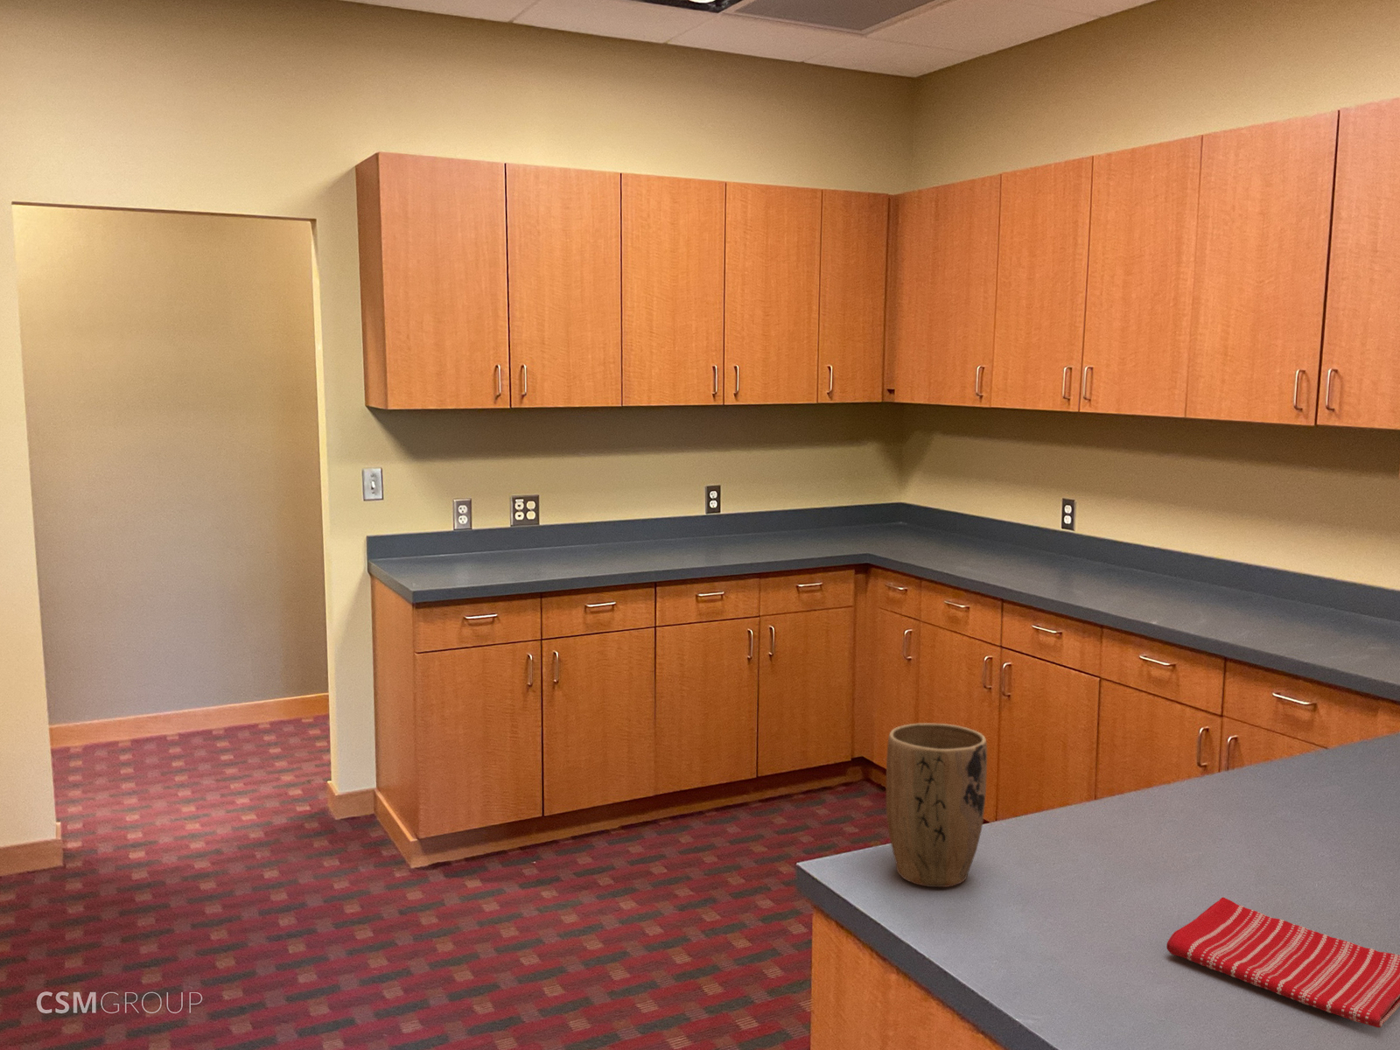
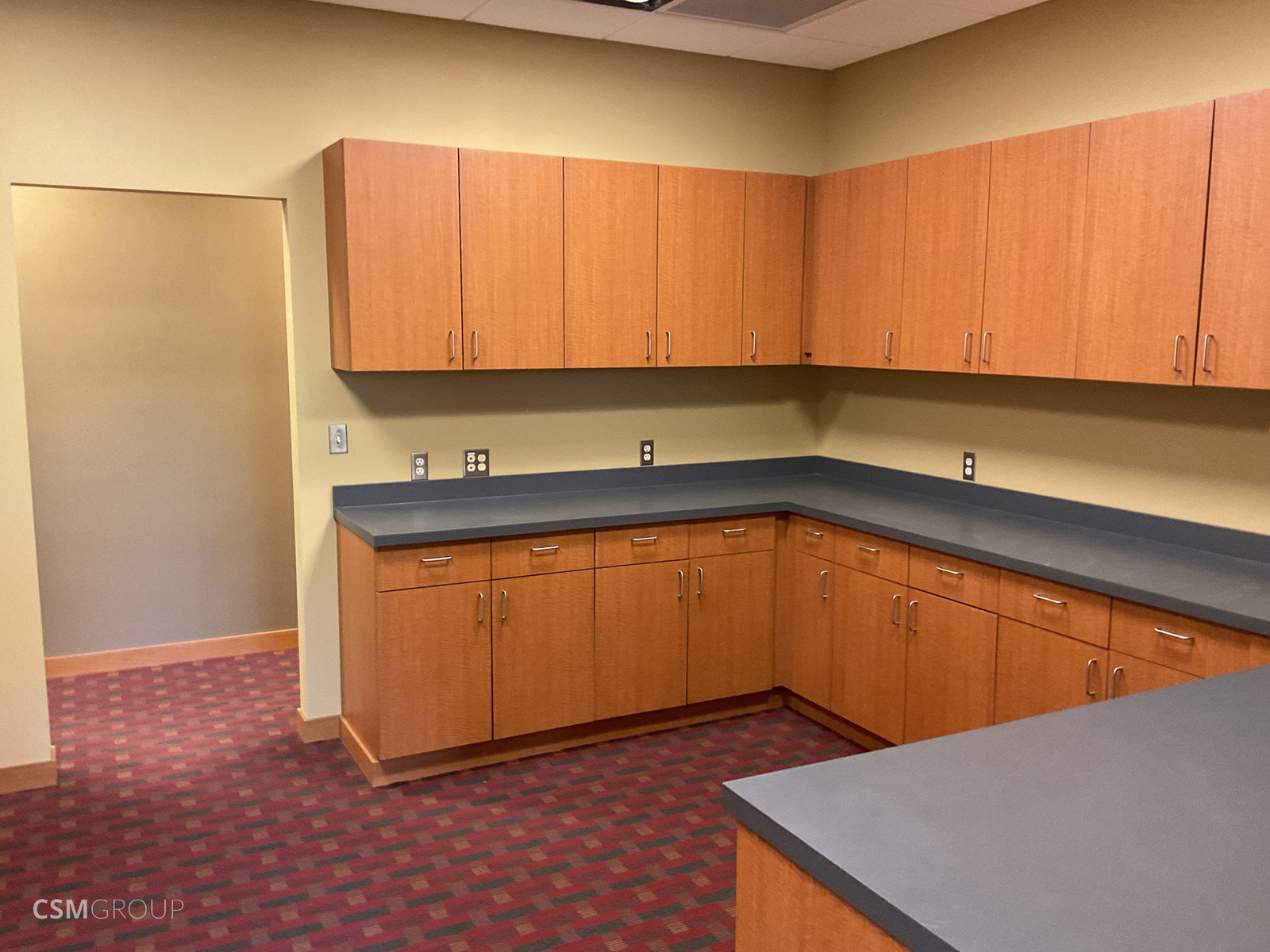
- dish towel (1292, 956)
- plant pot (935, 805)
